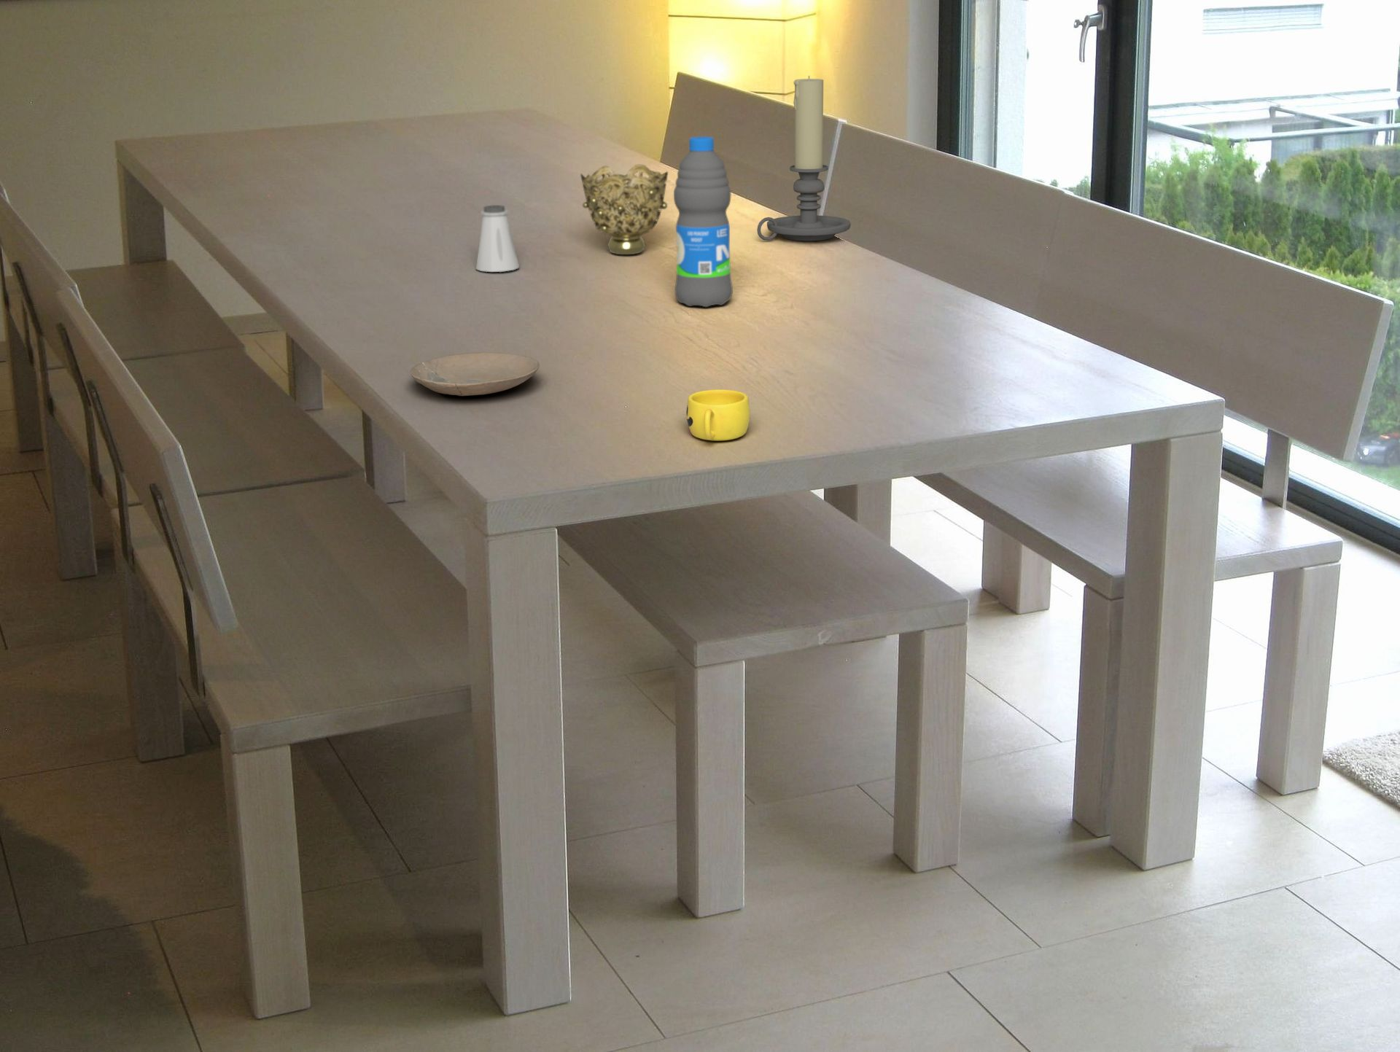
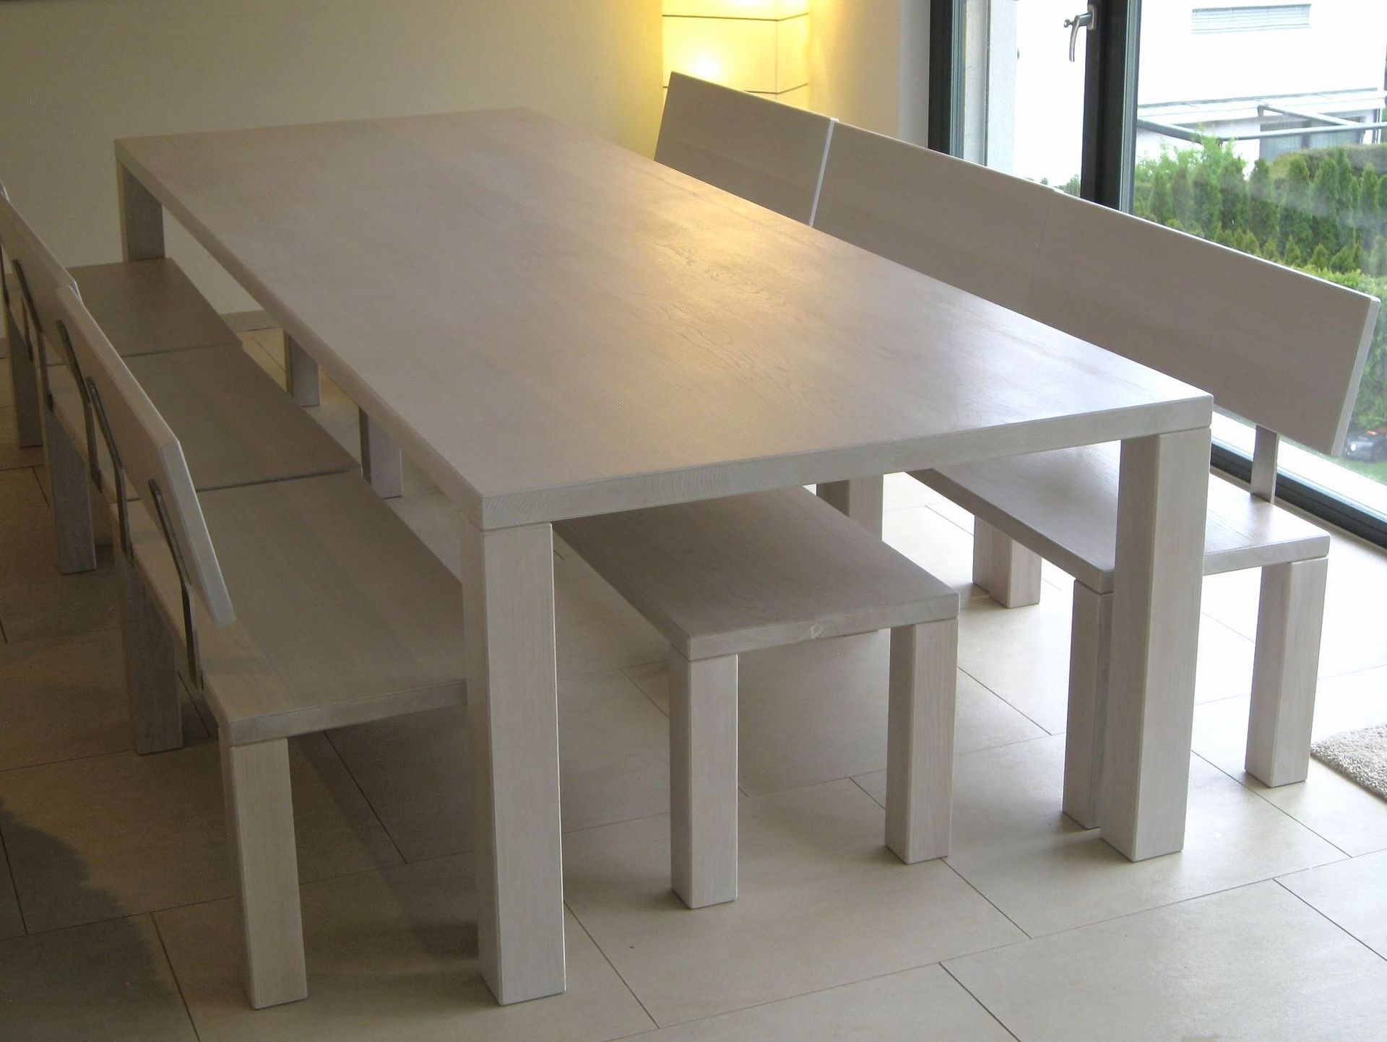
- water bottle (702, 221)
- saltshaker (496, 236)
- cup (716, 418)
- decorative bowl (625, 211)
- candle holder (801, 158)
- plate (475, 377)
